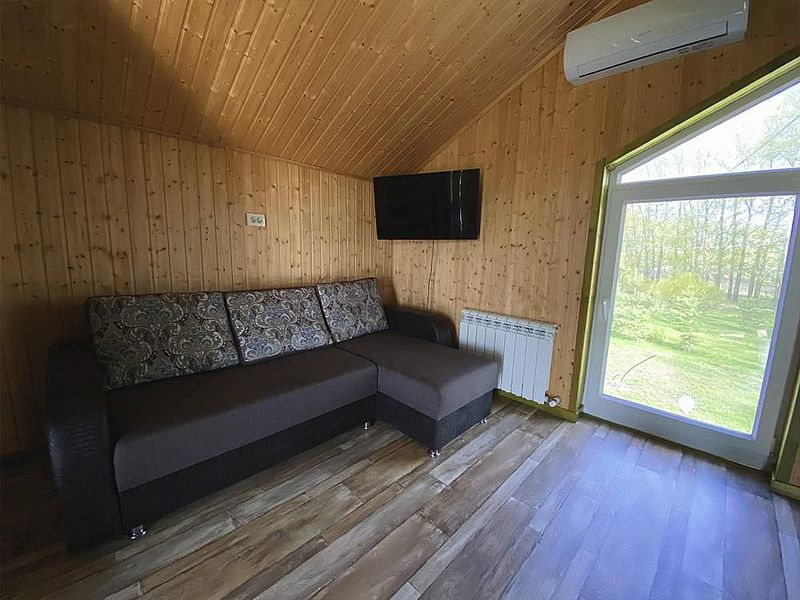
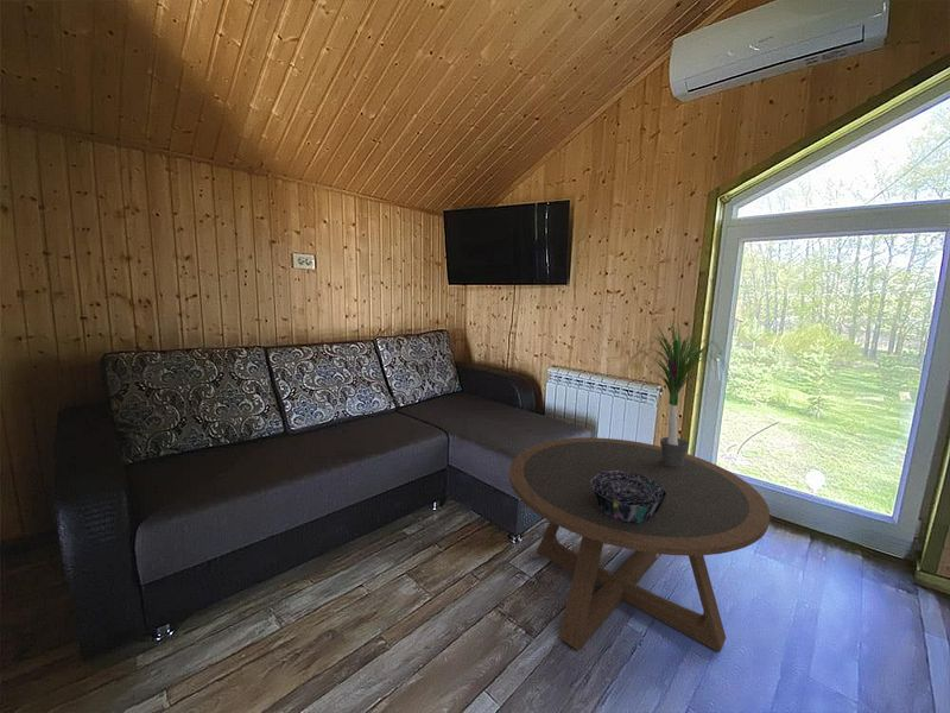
+ decorative bowl (627, 497)
+ potted plant (674, 390)
+ coffee table (622, 535)
